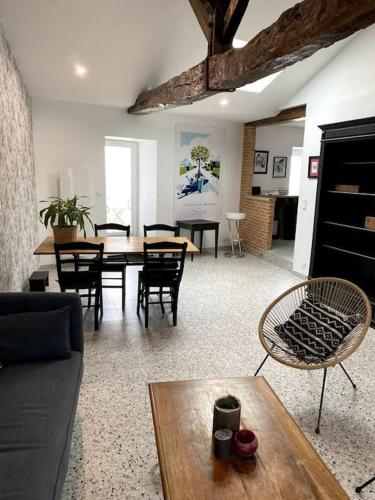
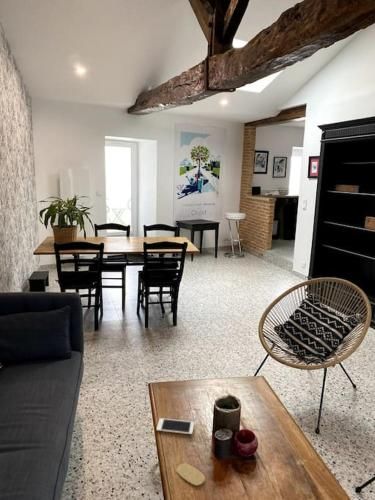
+ coaster (190, 473)
+ cell phone (175, 426)
